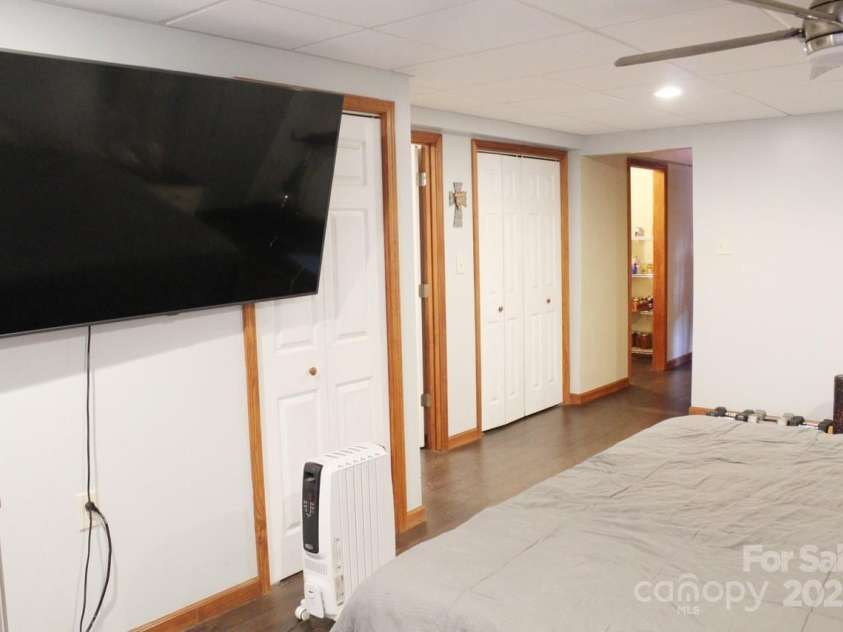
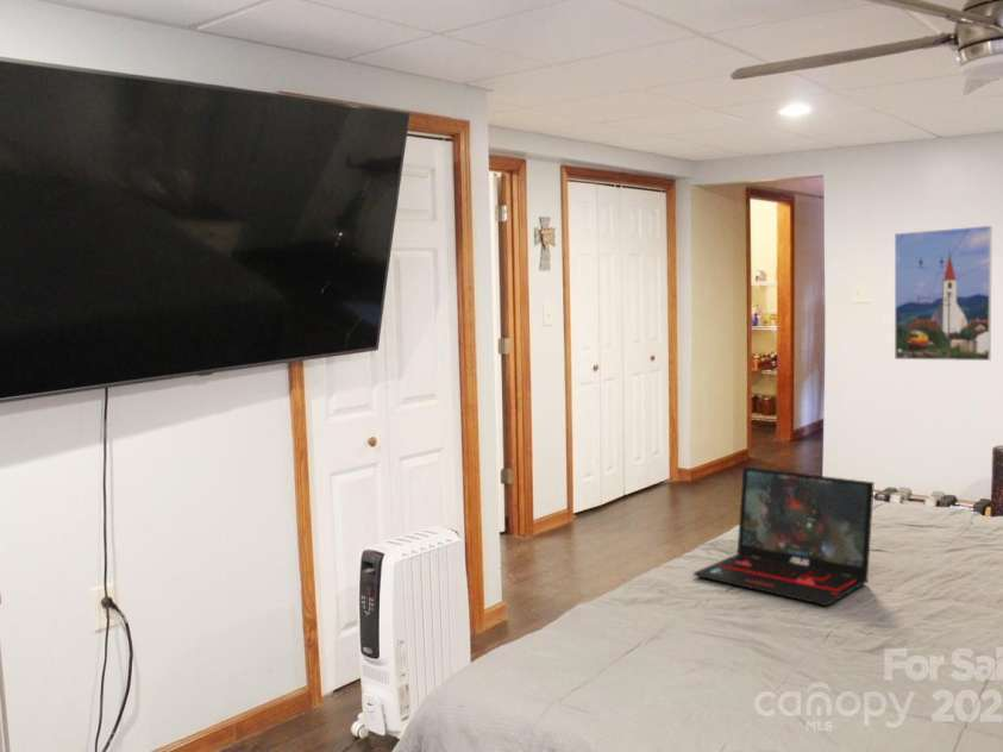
+ laptop (782, 531)
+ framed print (941, 295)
